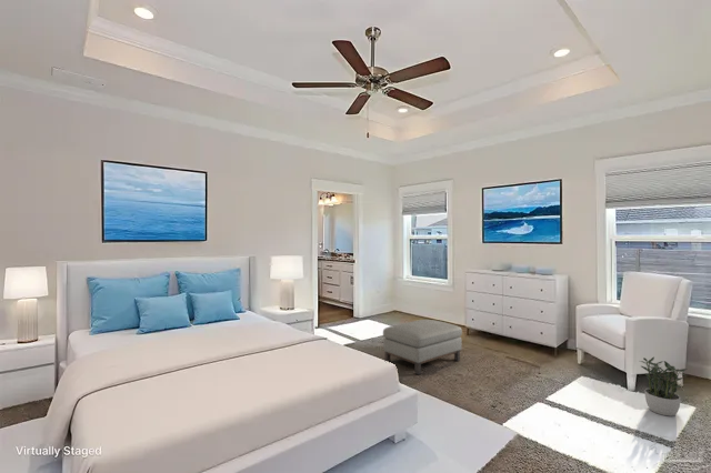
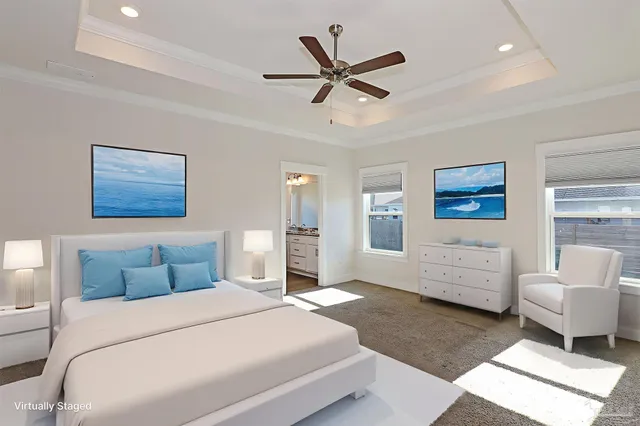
- potted plant (661, 383)
- ottoman (422, 342)
